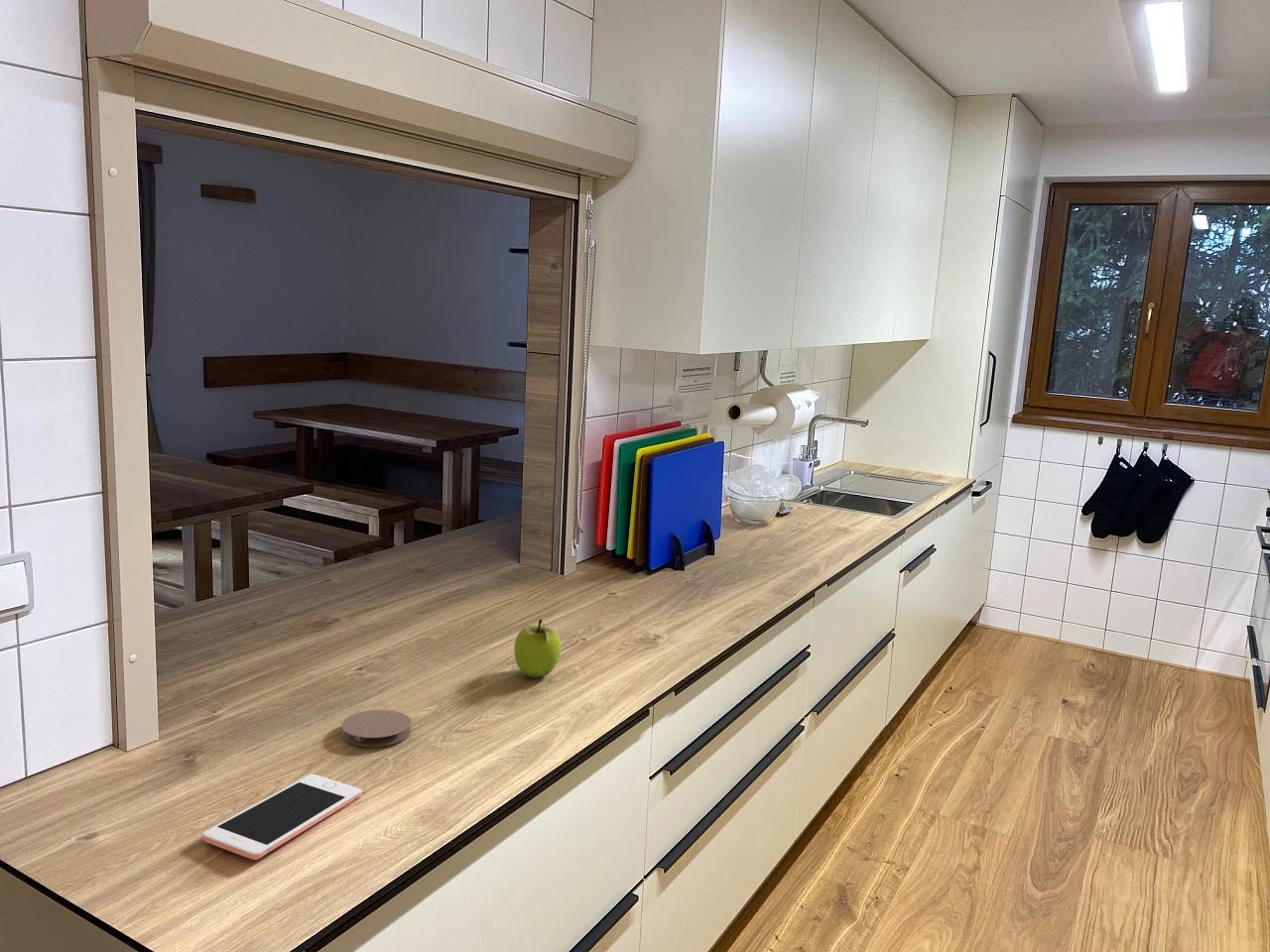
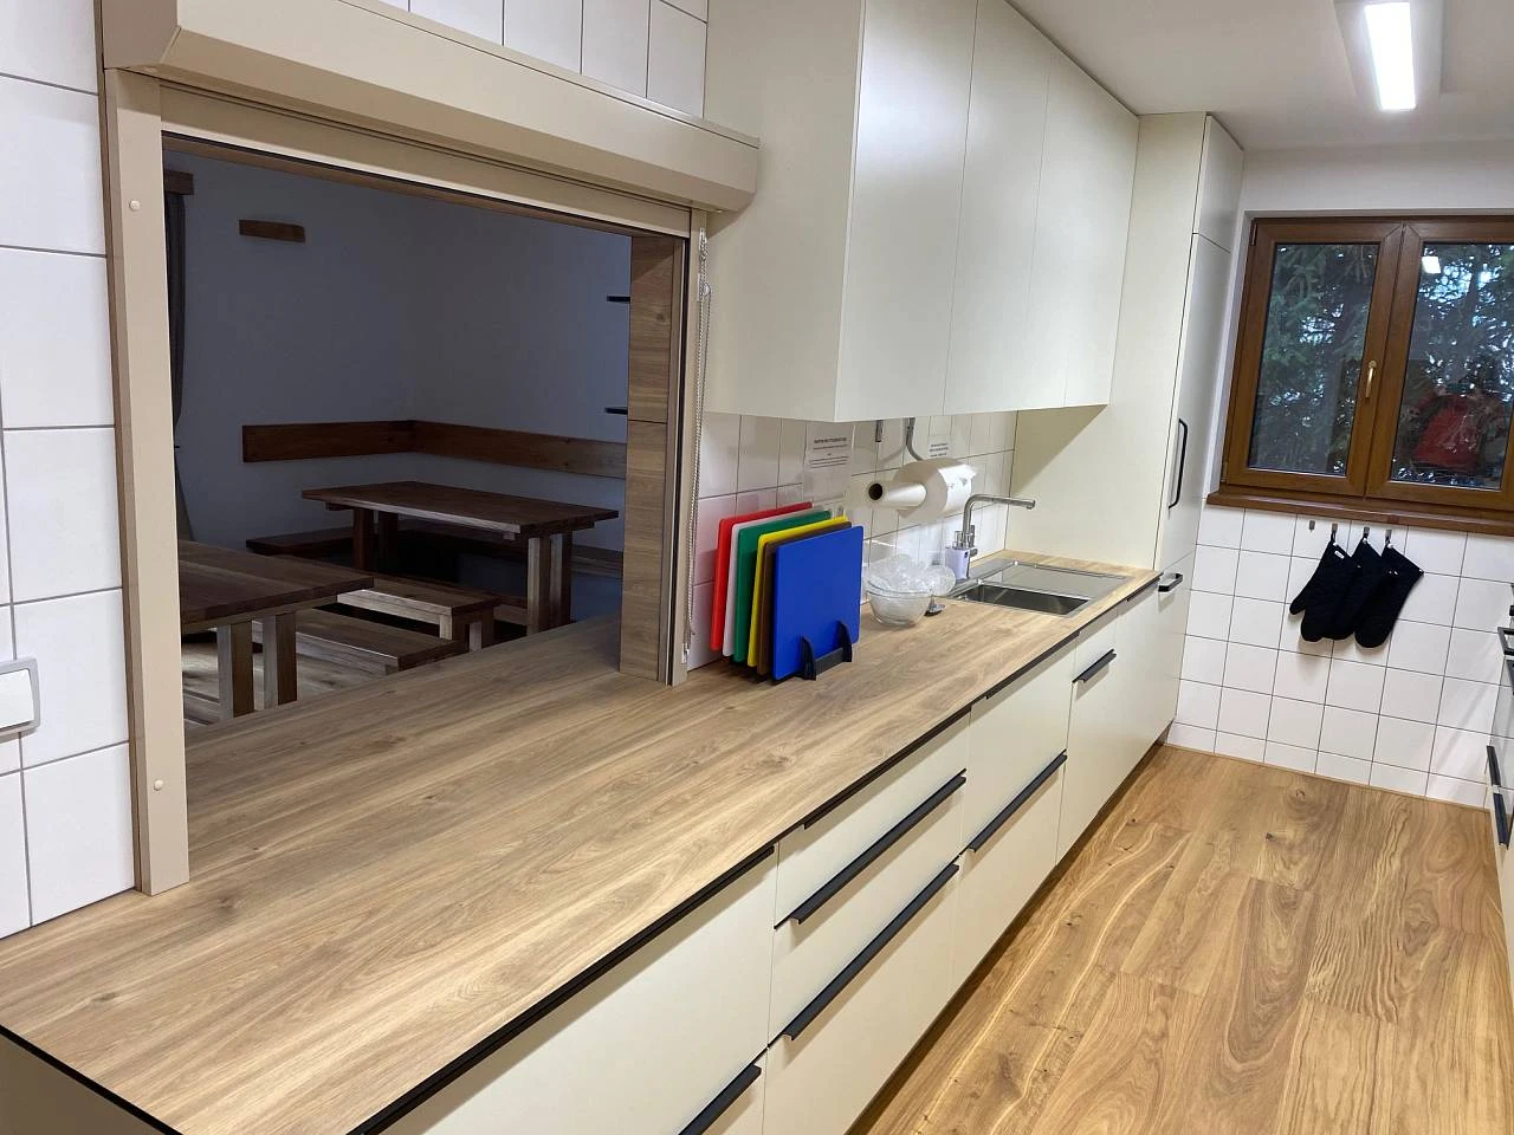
- fruit (538, 648)
- coaster (376, 727)
- cell phone (286, 813)
